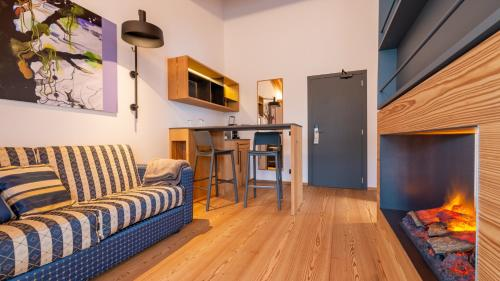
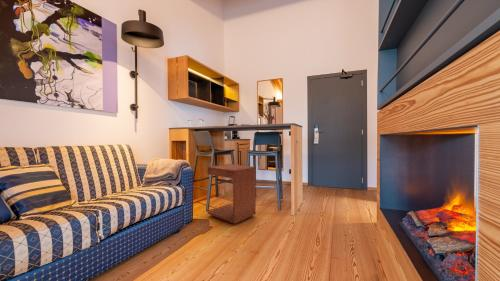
+ side table (233, 191)
